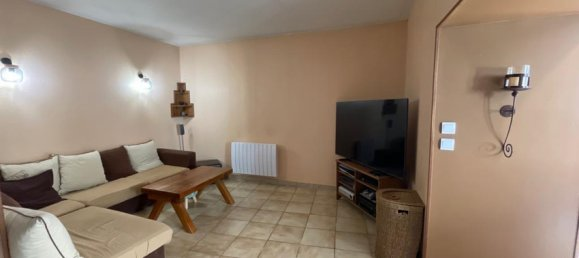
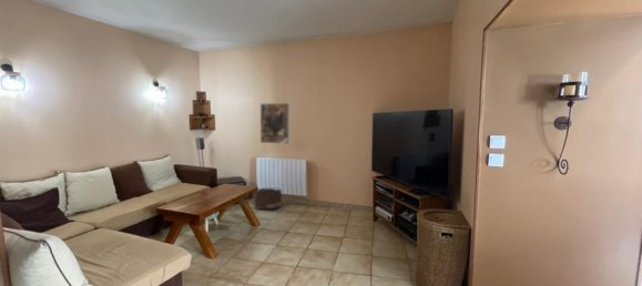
+ pouf (265, 197)
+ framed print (274, 123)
